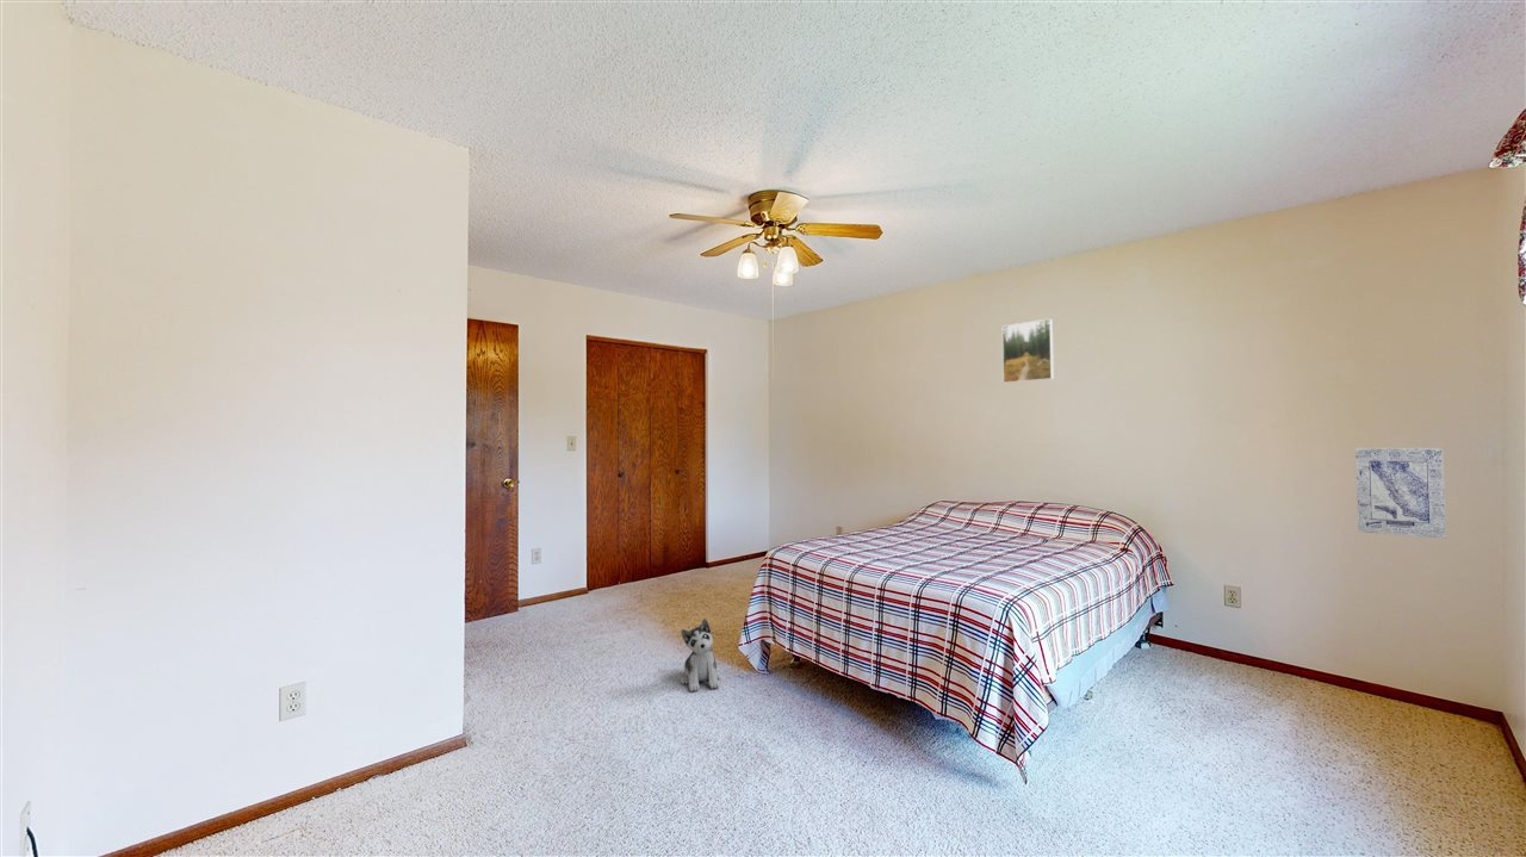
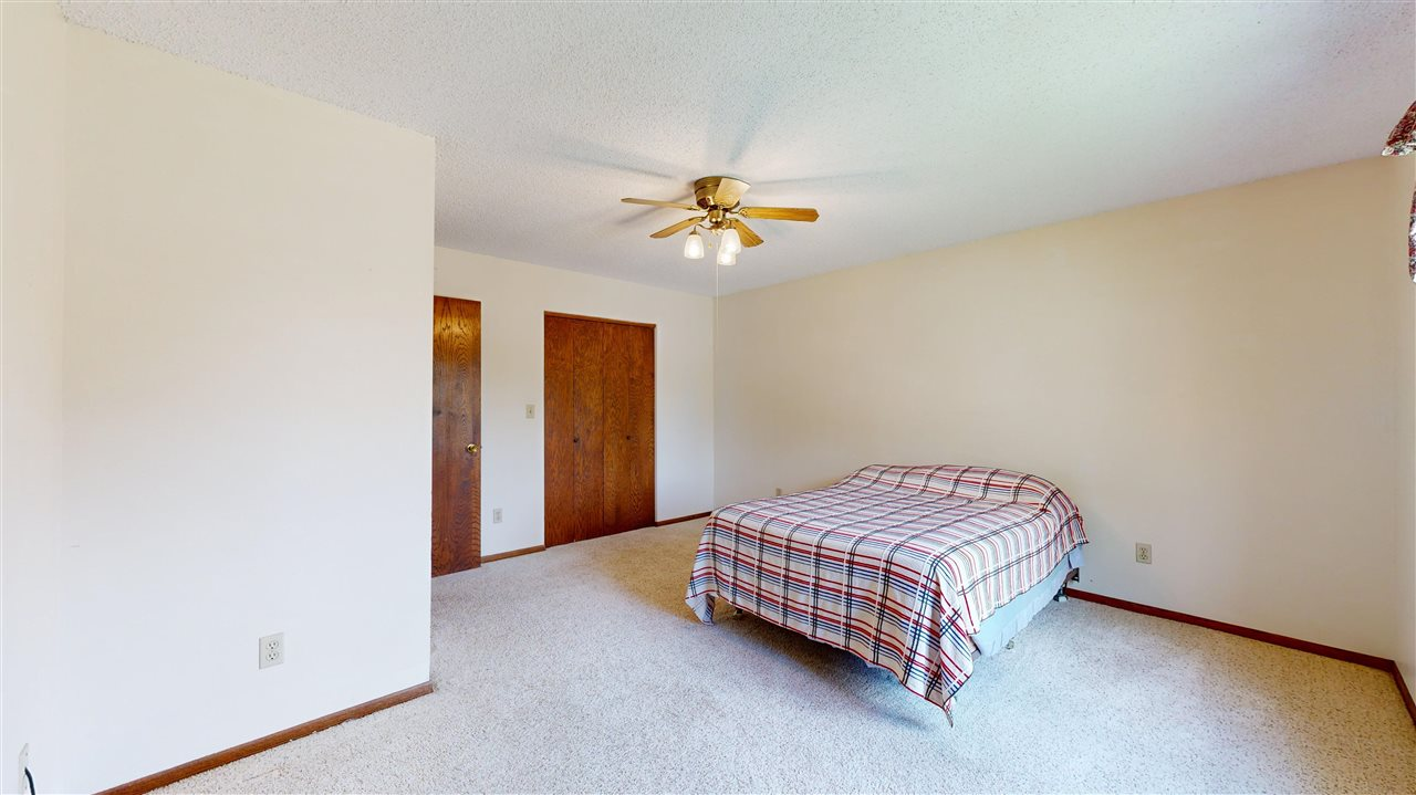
- plush toy (700, 647)
- wall art (1398, 491)
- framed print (1026, 352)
